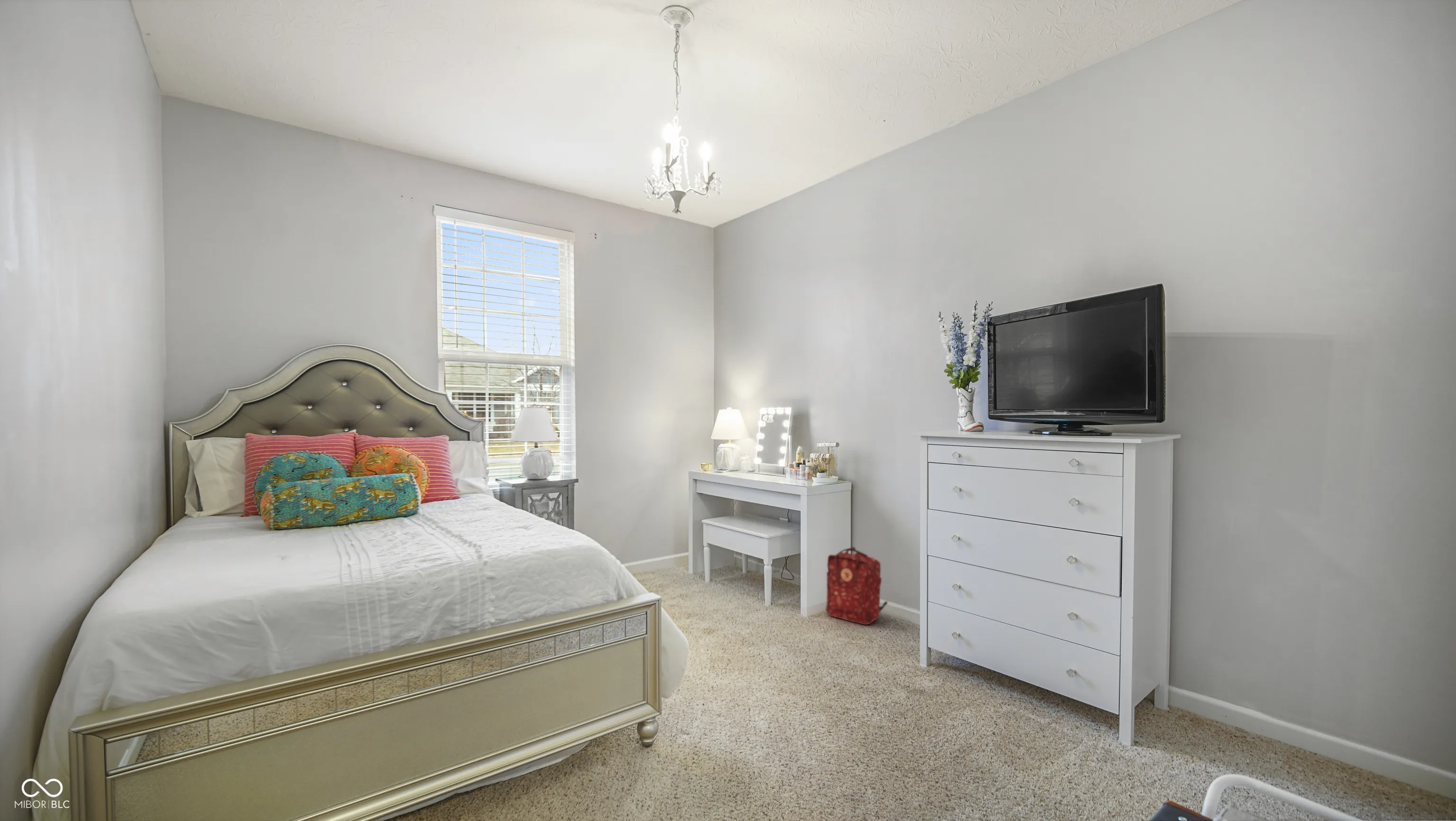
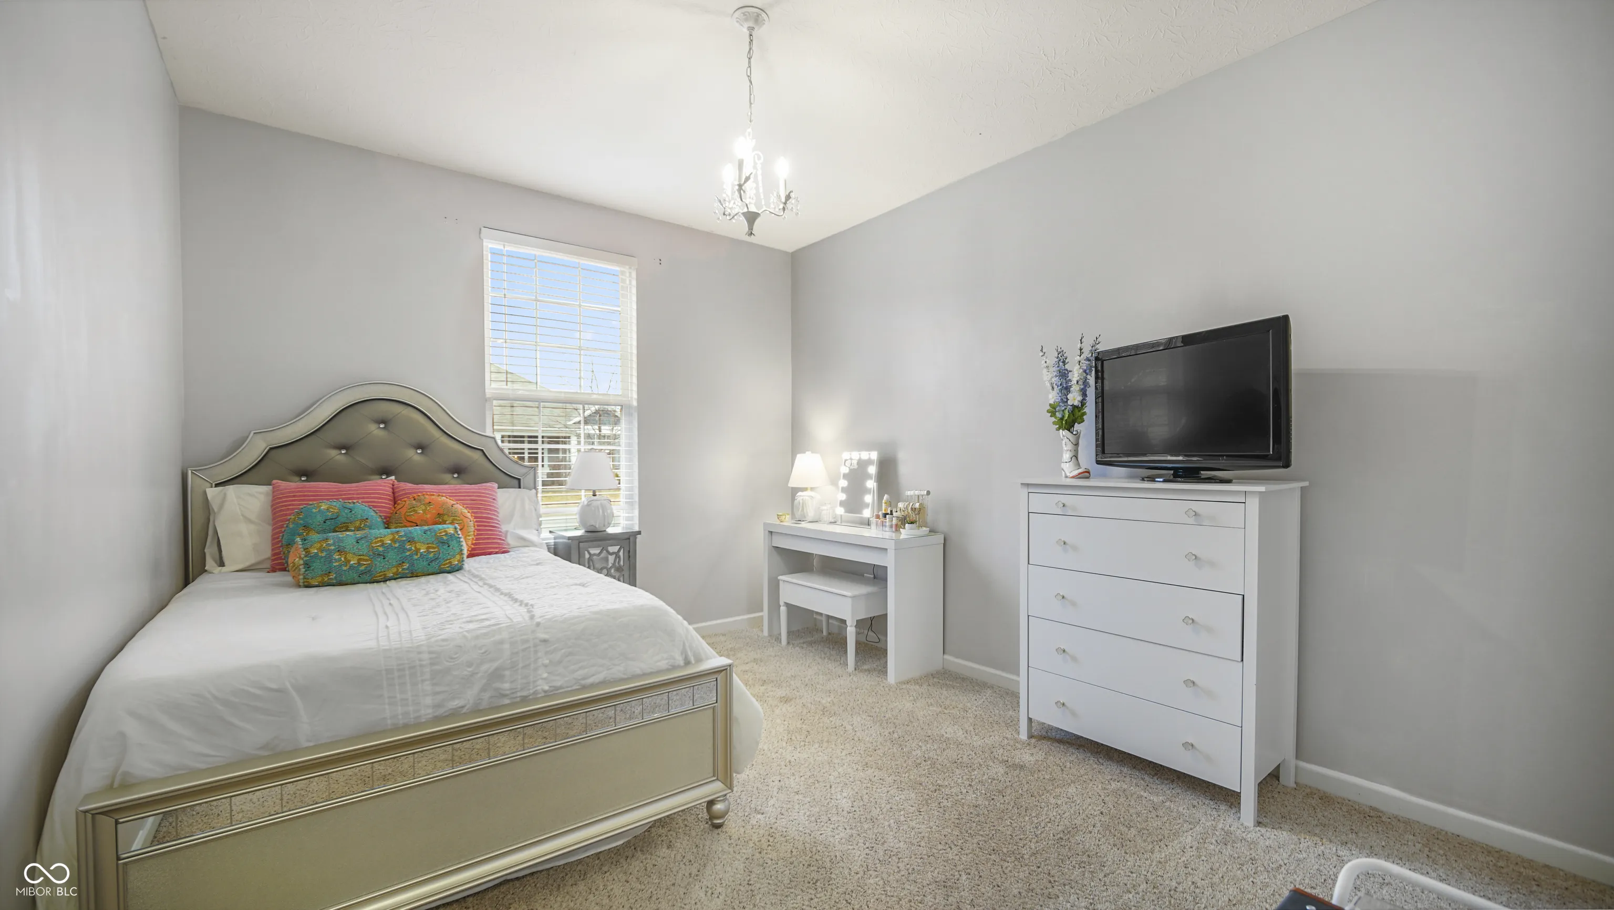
- backpack (854, 581)
